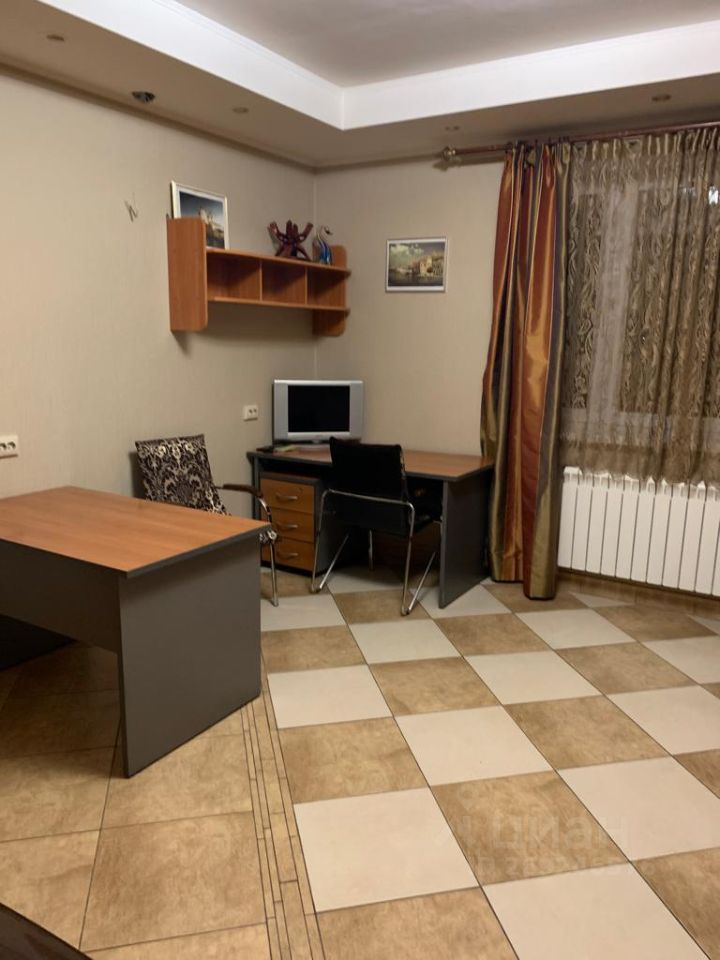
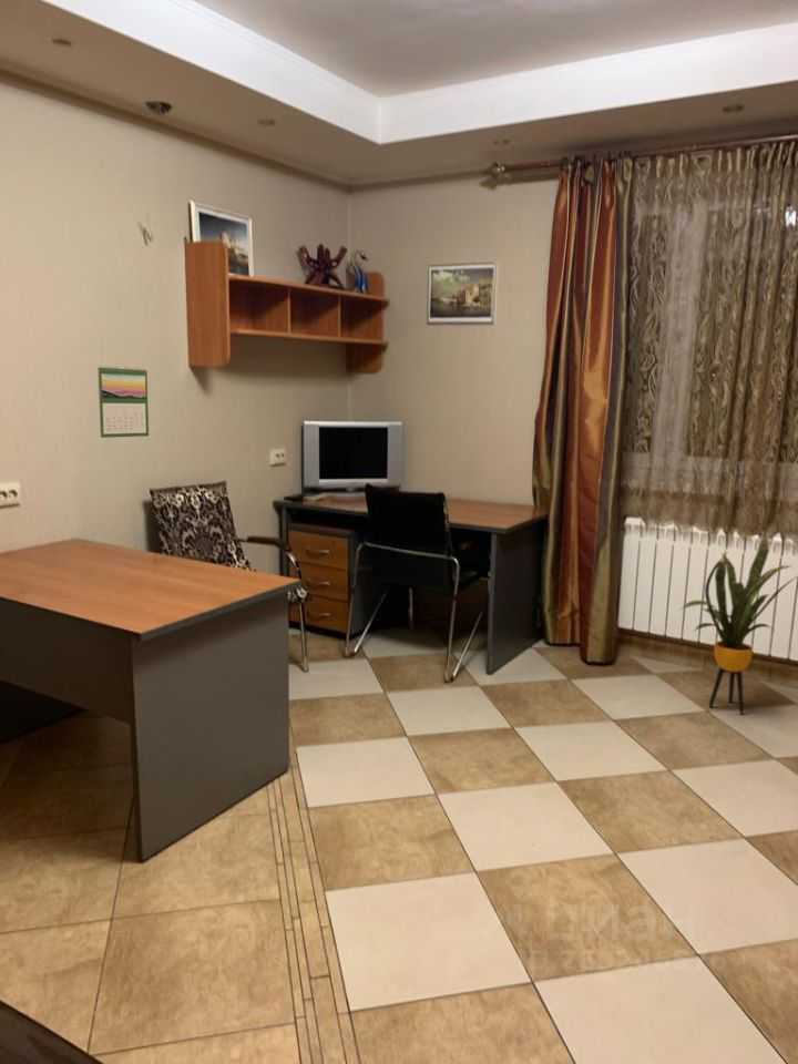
+ calendar (124, 401)
+ house plant (745, 626)
